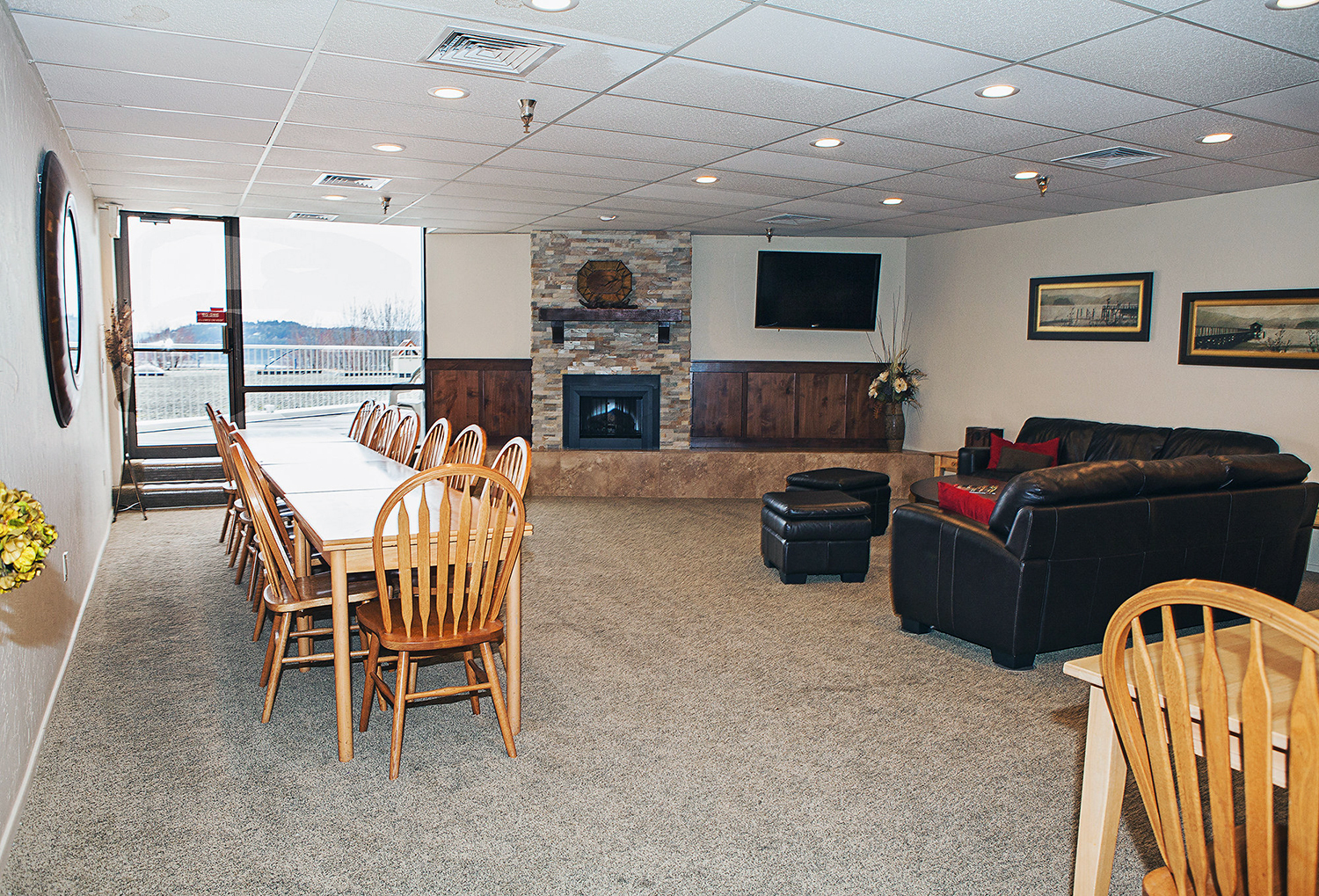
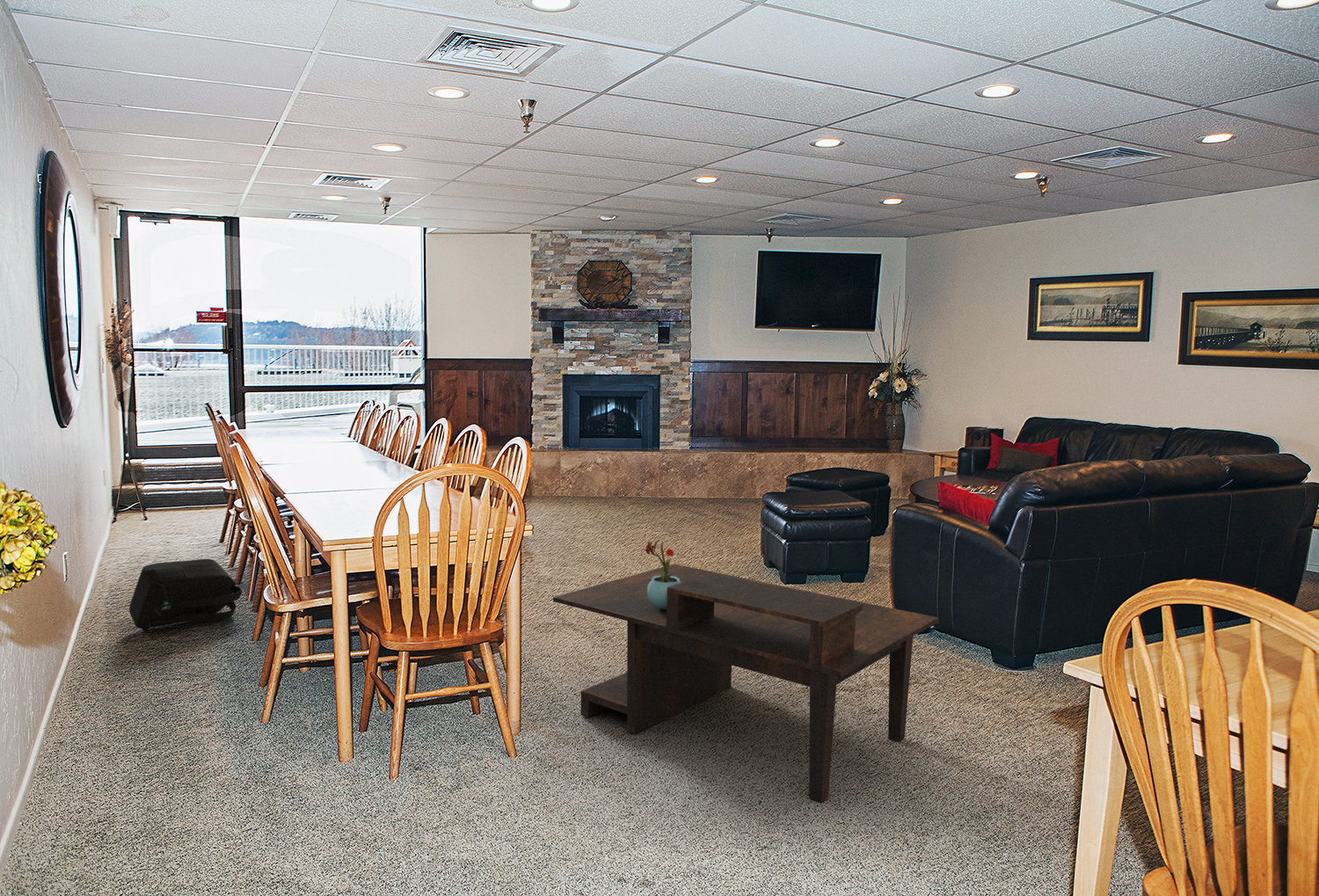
+ backpack (188, 593)
+ coffee table (740, 649)
+ potted flower (660, 573)
